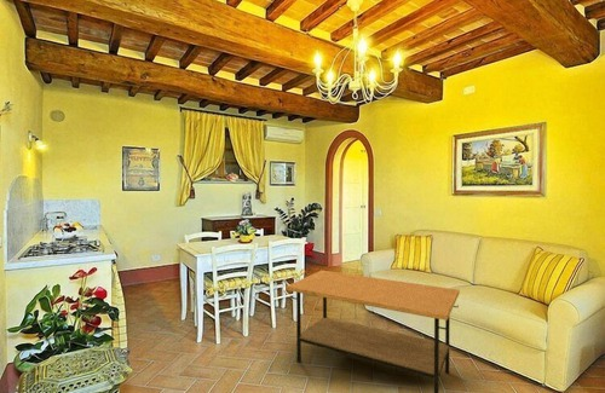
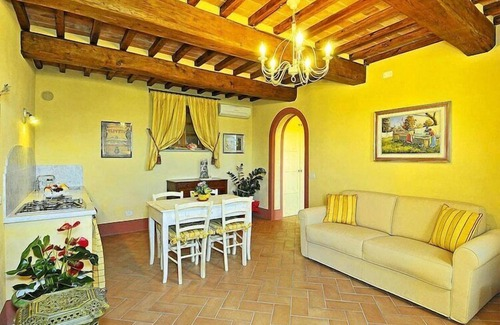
- coffee table (370, 326)
